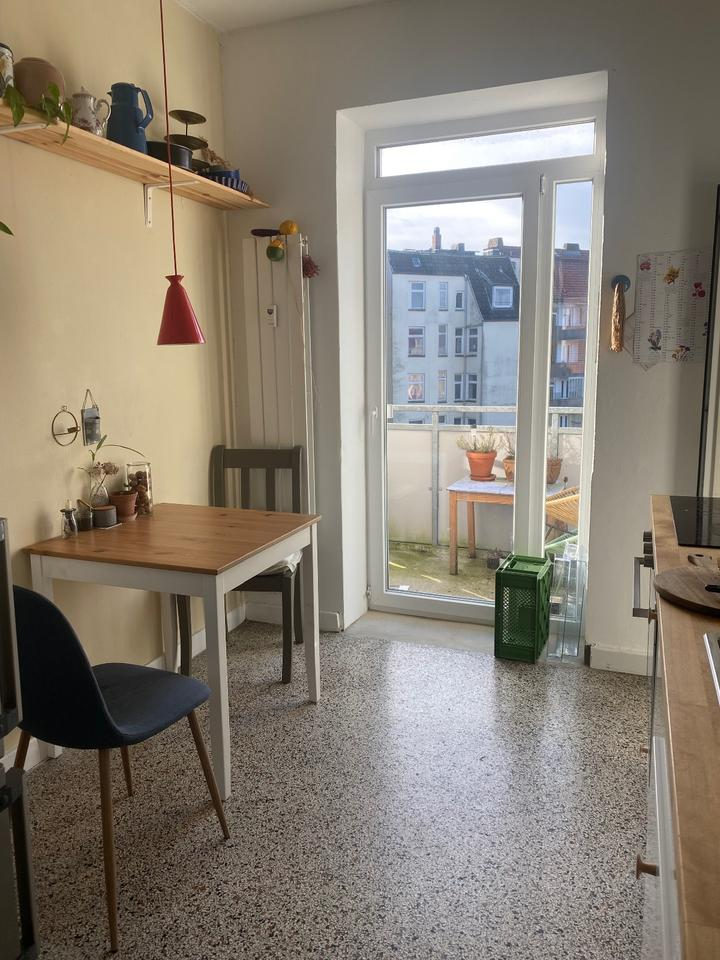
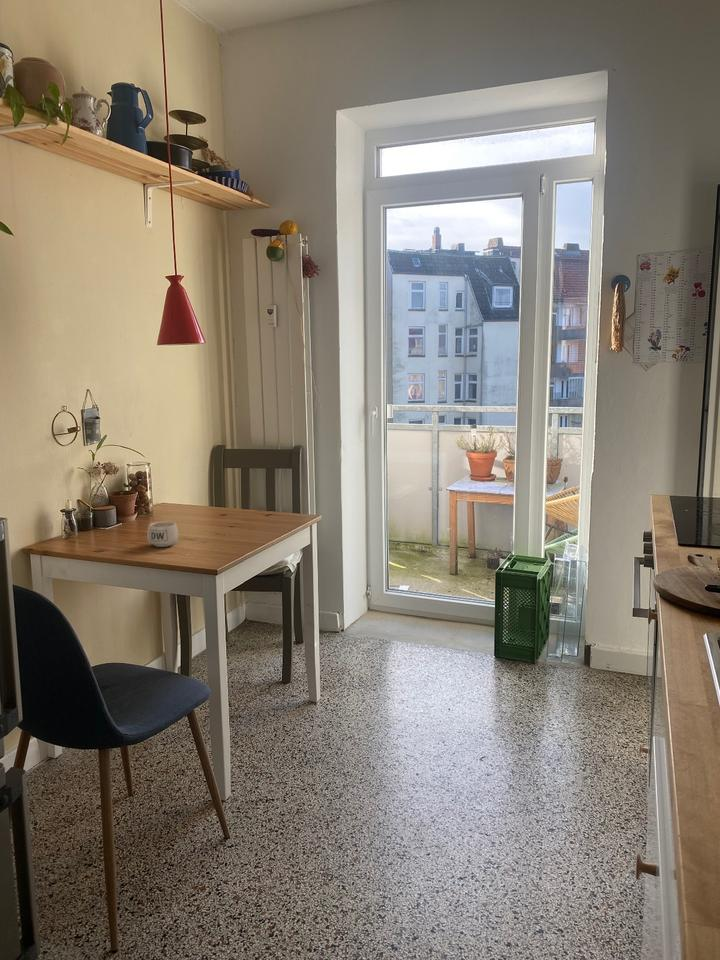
+ mug (164, 533)
